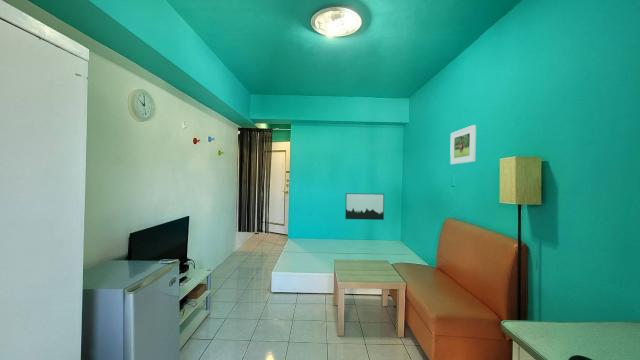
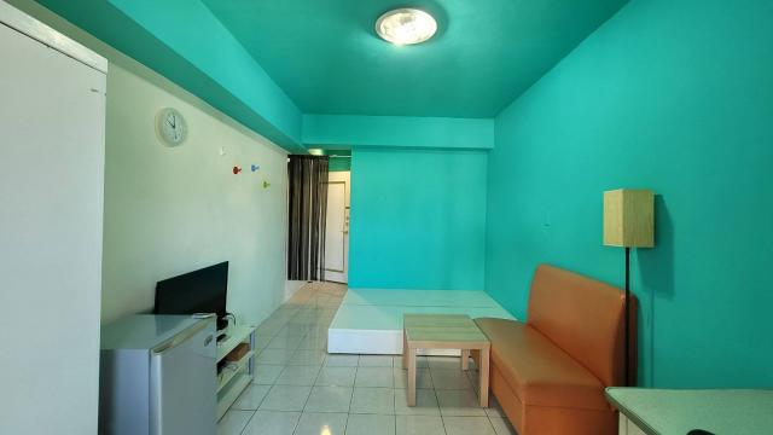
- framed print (462, 146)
- wall art (364, 206)
